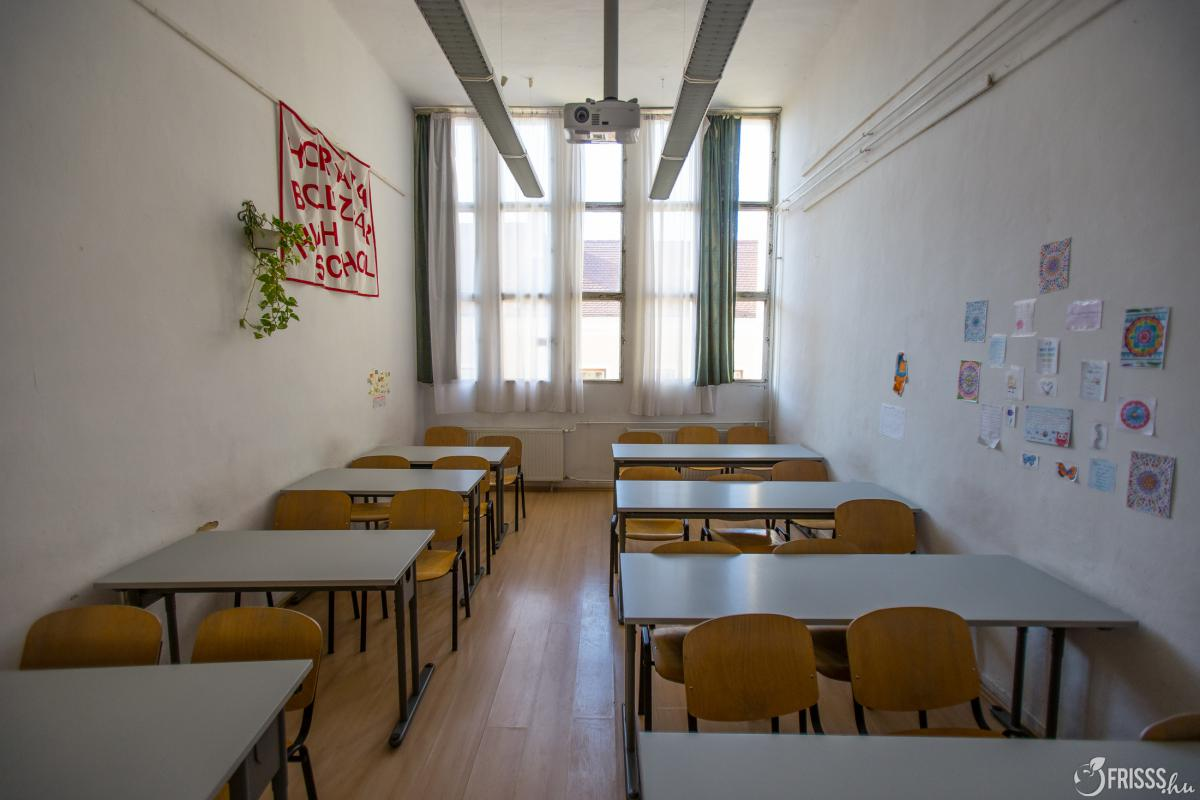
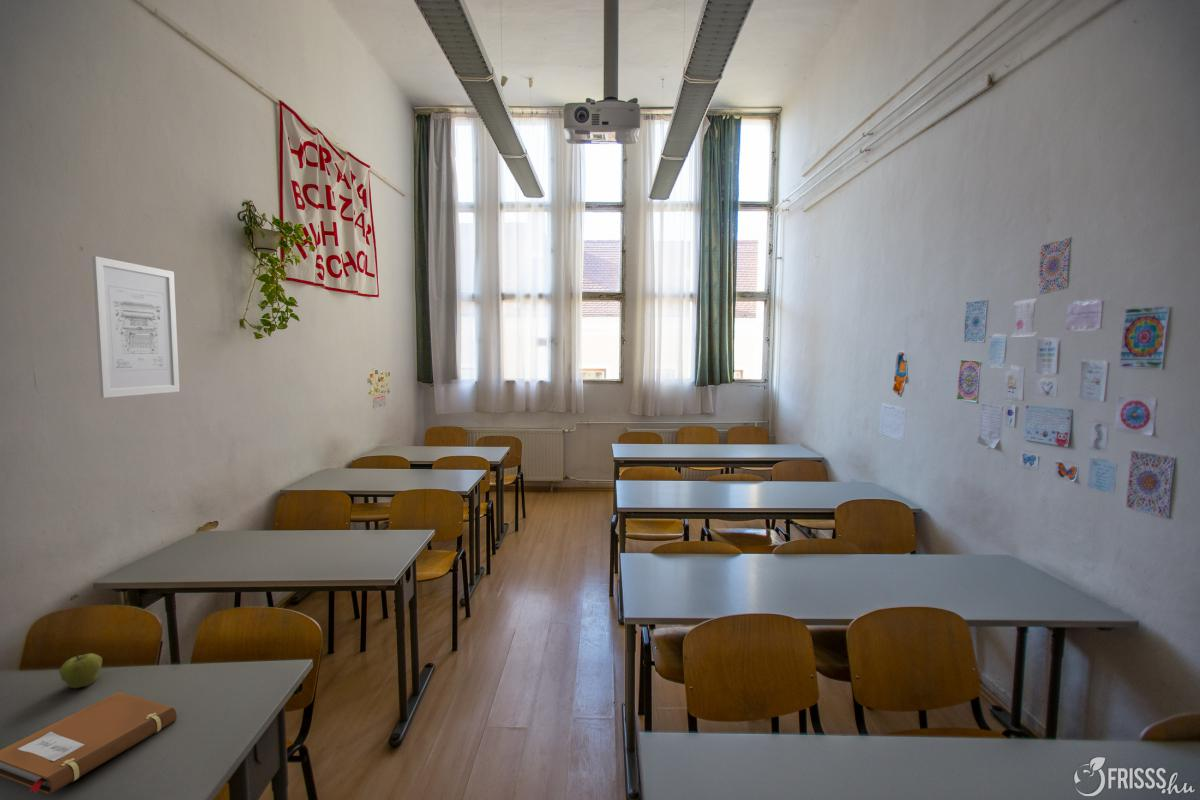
+ wall art (139, 330)
+ notebook (85, 739)
+ apple (81, 668)
